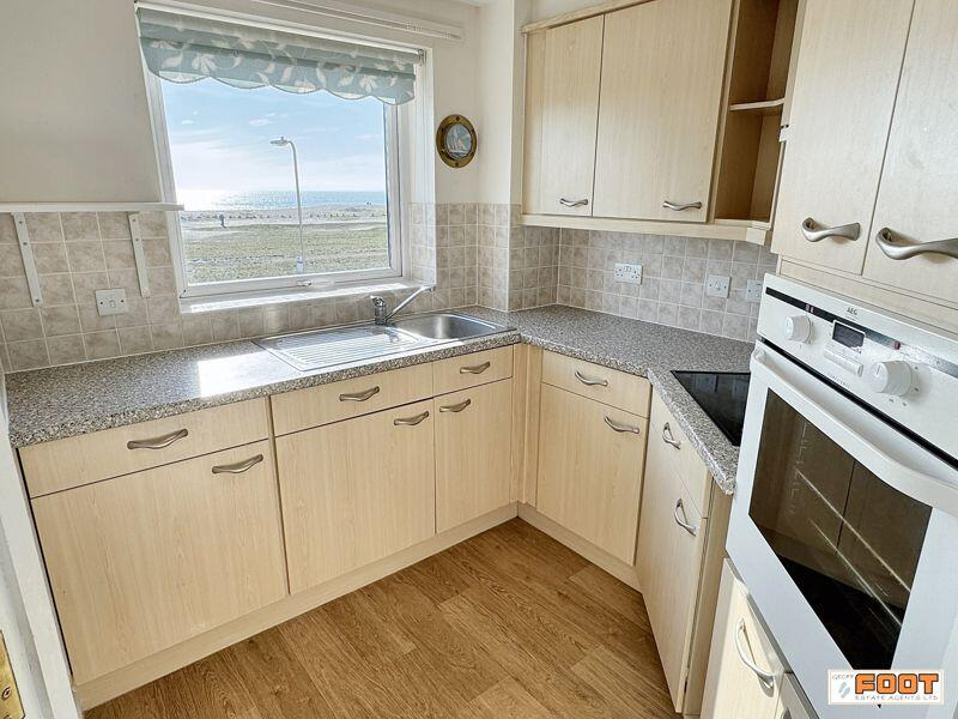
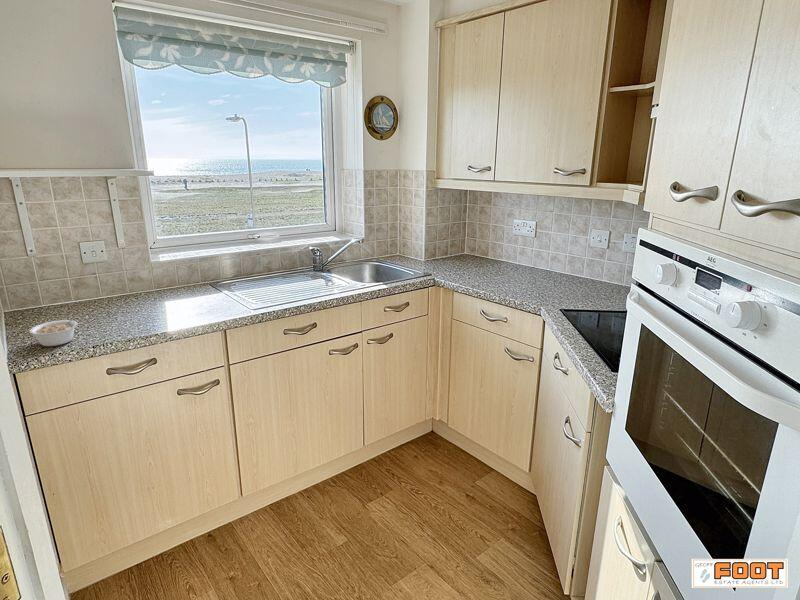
+ legume (55, 332)
